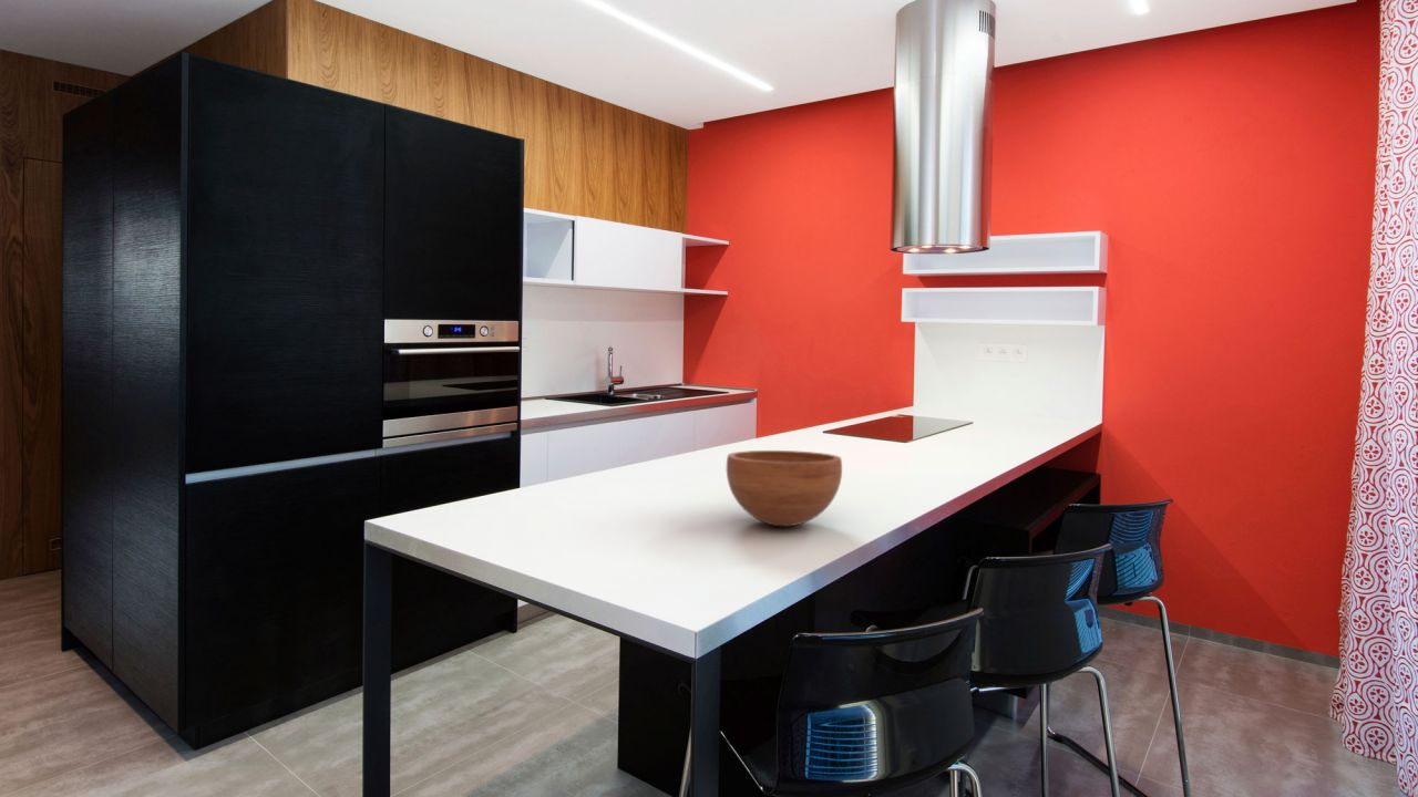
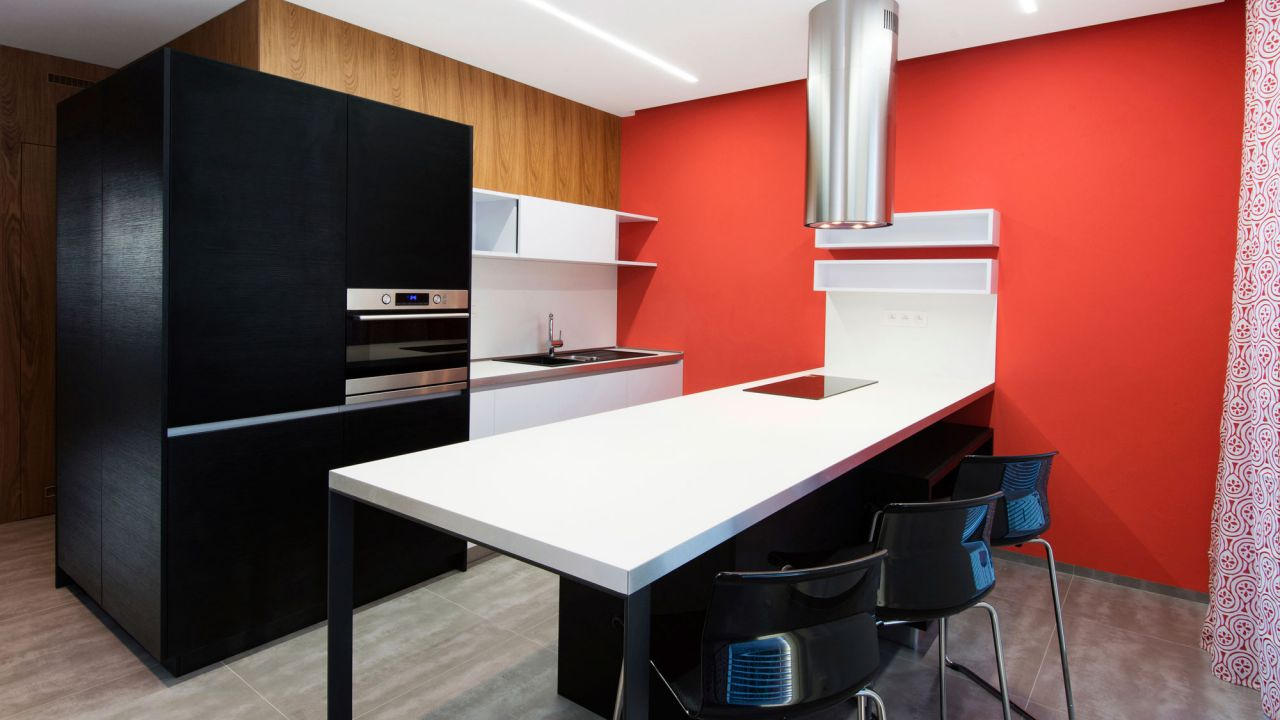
- bowl (783, 490)
